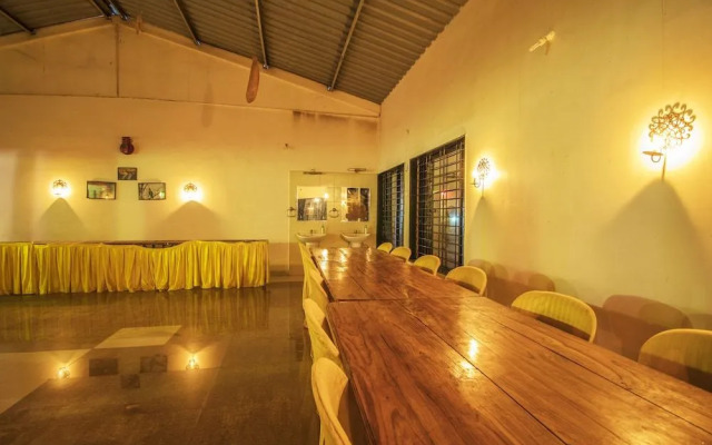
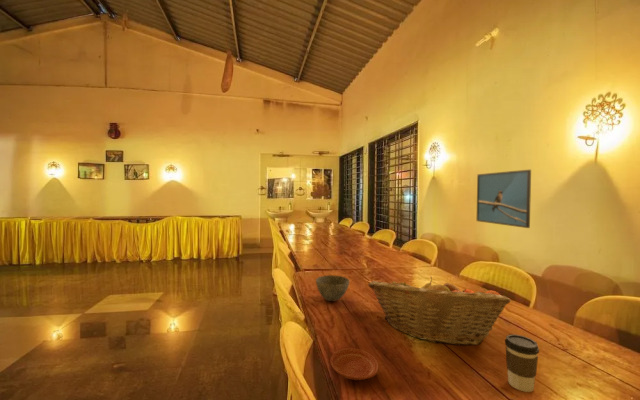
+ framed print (500, 198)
+ coffee cup (521, 362)
+ bowl (332, 289)
+ plate (354, 366)
+ fruit basket (432, 301)
